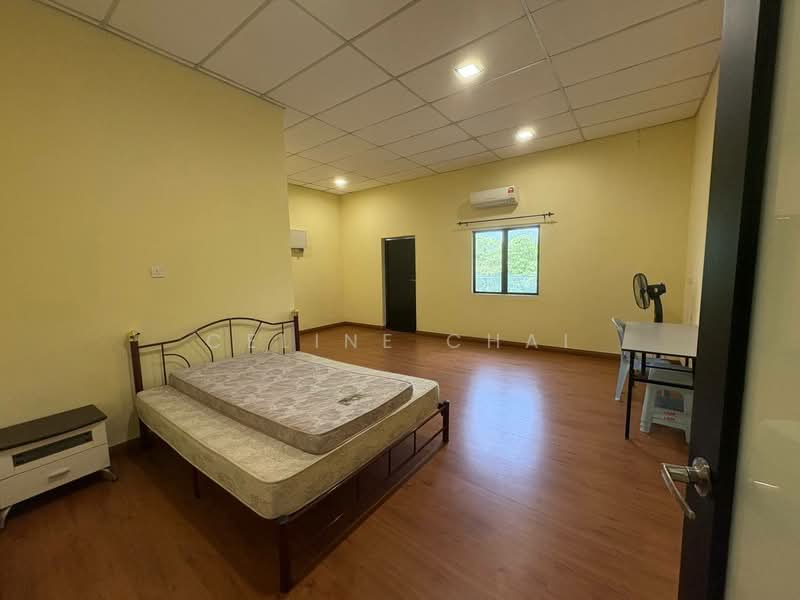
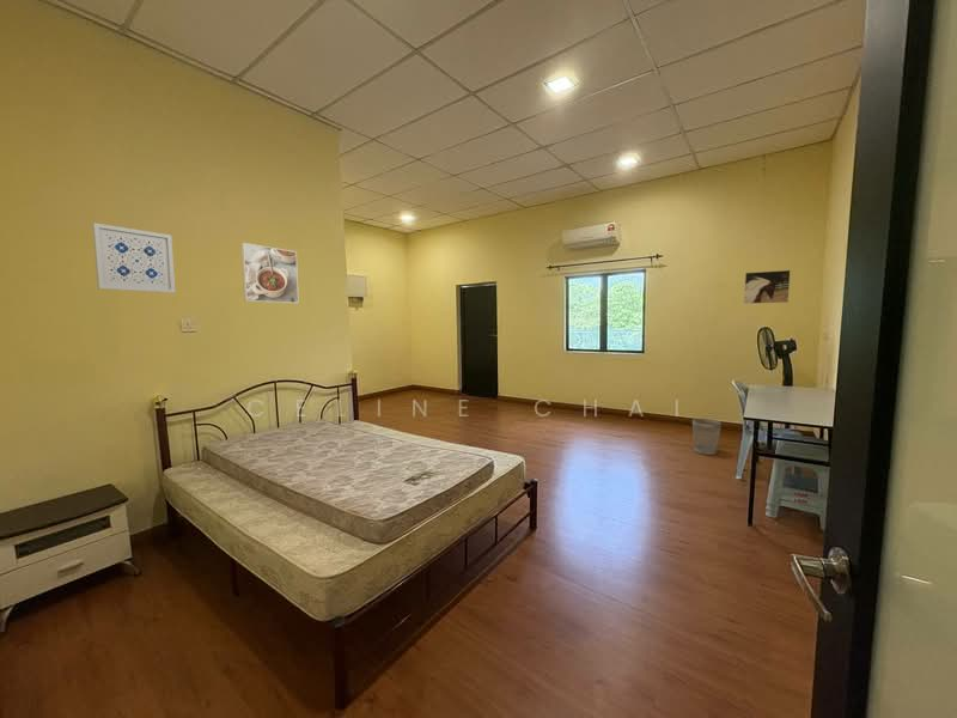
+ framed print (766, 287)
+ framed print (272, 274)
+ wastebasket (705, 436)
+ wall art (136, 260)
